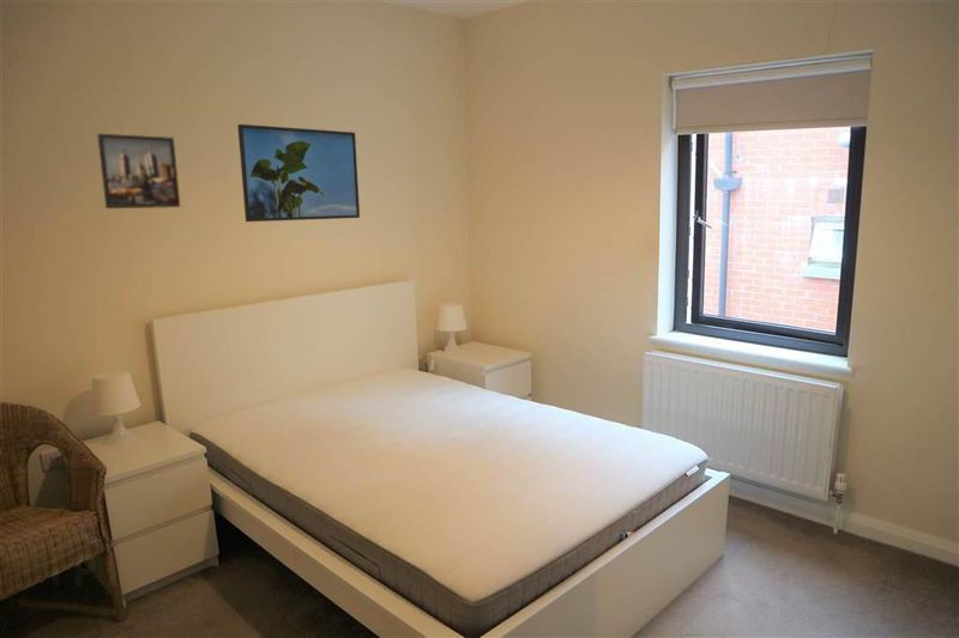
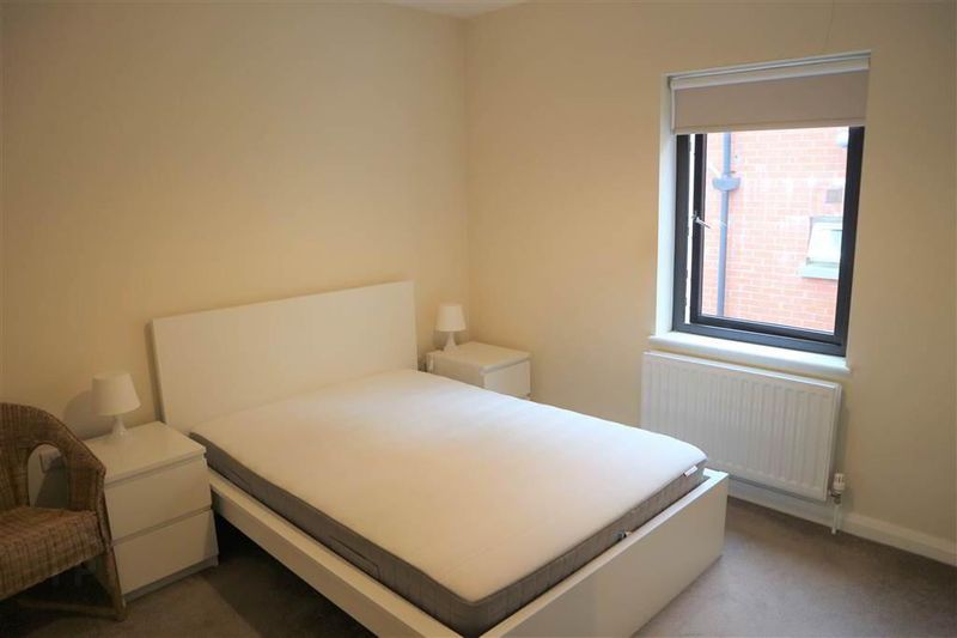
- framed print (303, 174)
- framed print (140, 171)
